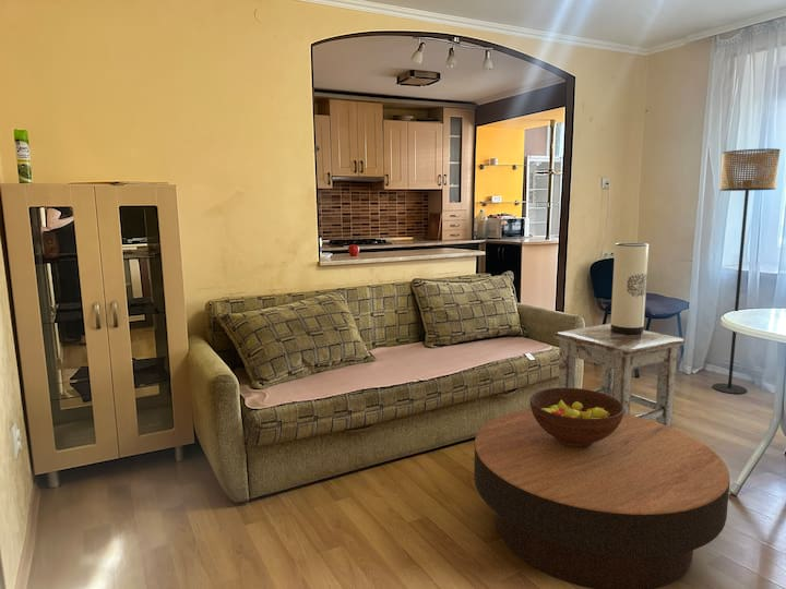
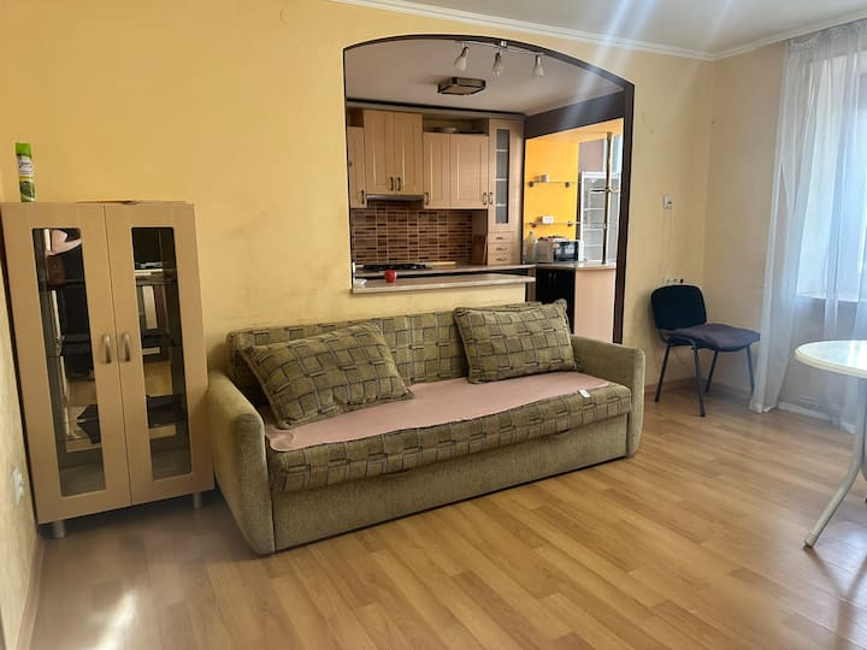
- coffee table (591, 489)
- table lamp (629, 288)
- fruit bowl (574, 421)
- floor lamp (739, 274)
- stool (615, 382)
